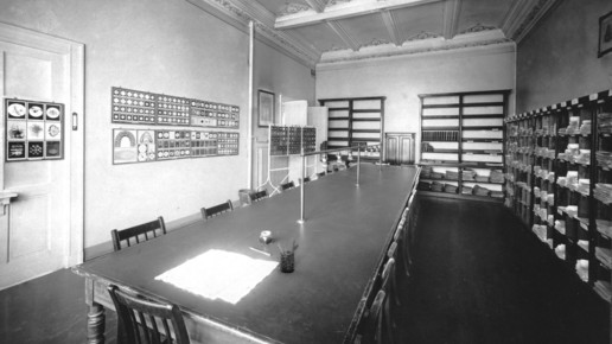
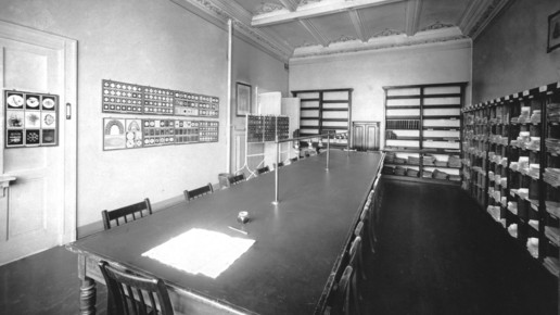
- pen holder (287, 255)
